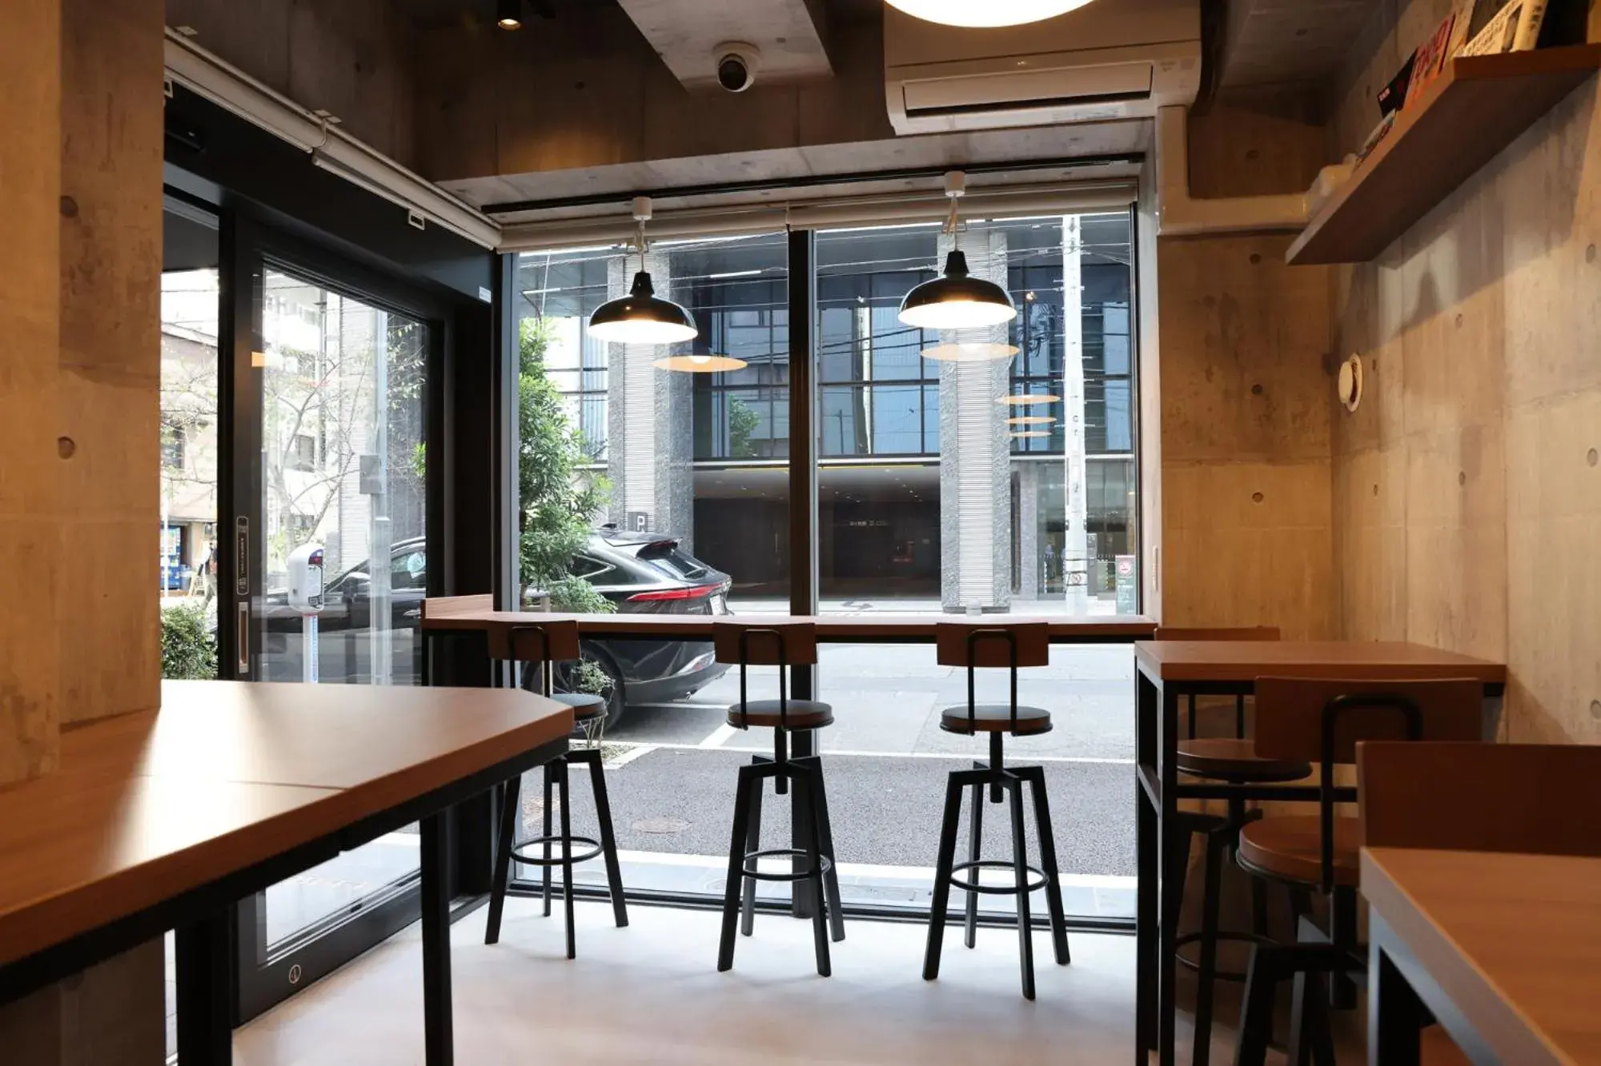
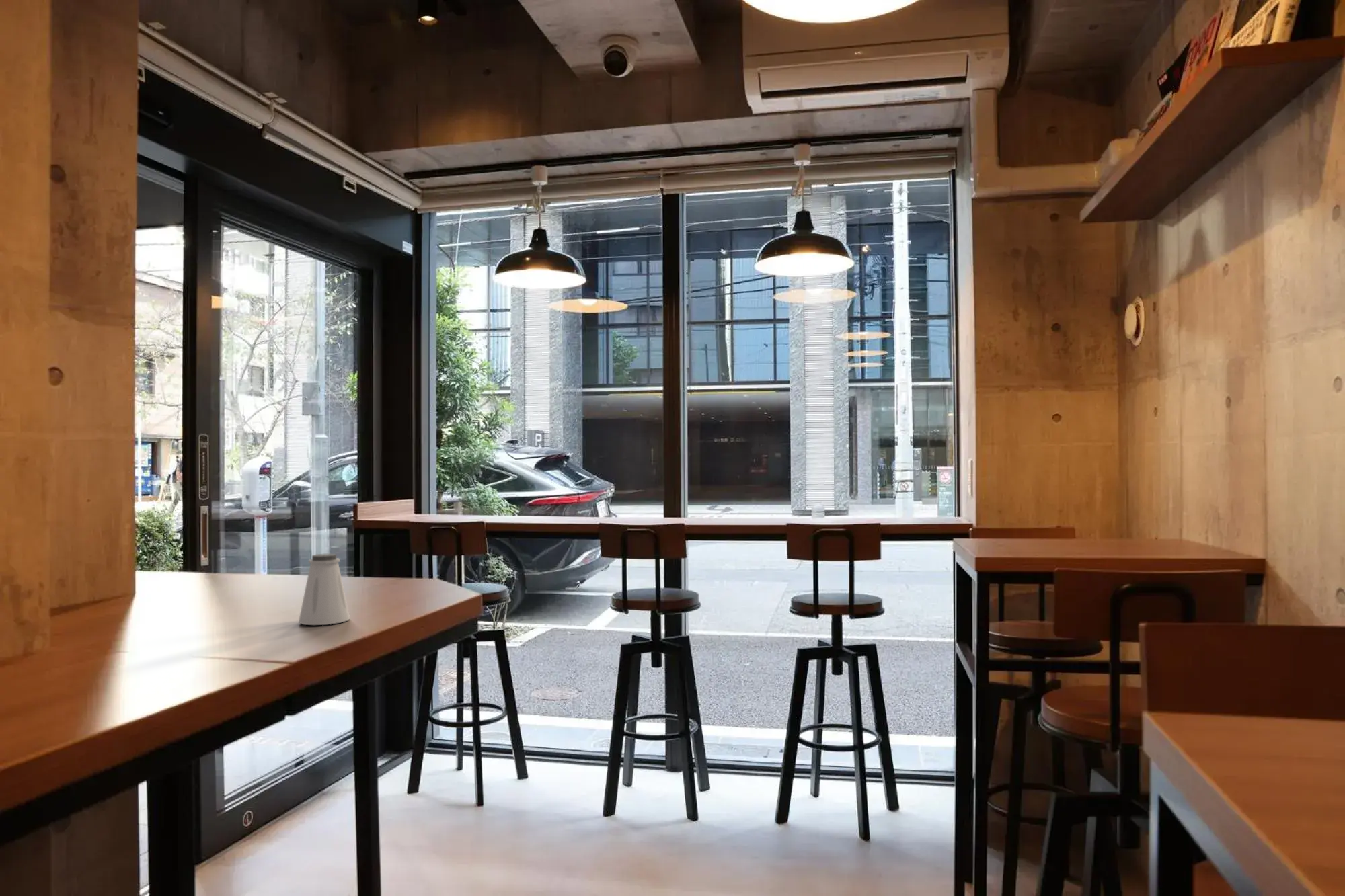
+ saltshaker (324, 587)
